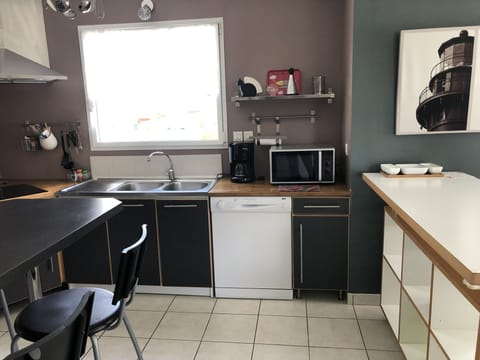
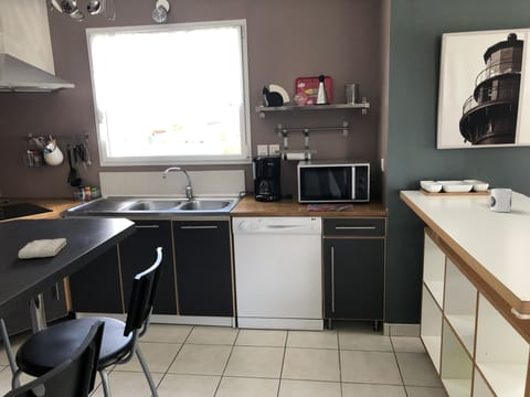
+ washcloth (44, 247)
+ mug (500, 198)
